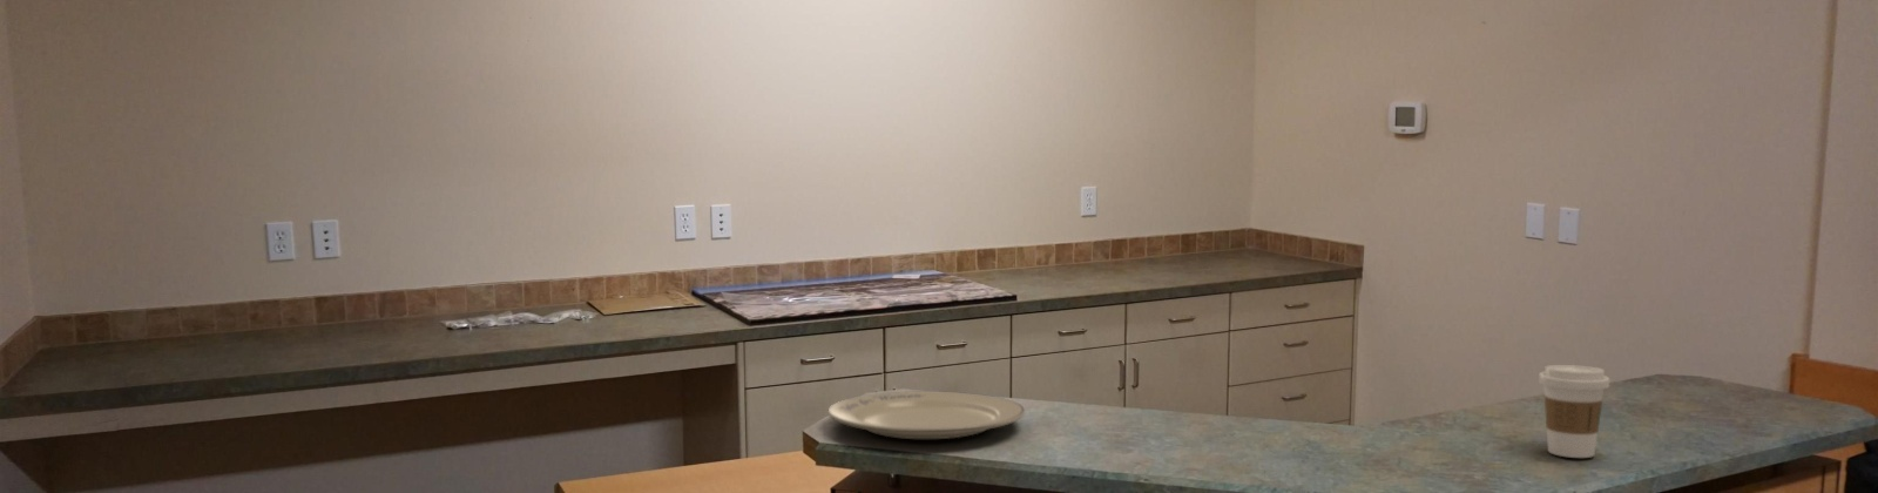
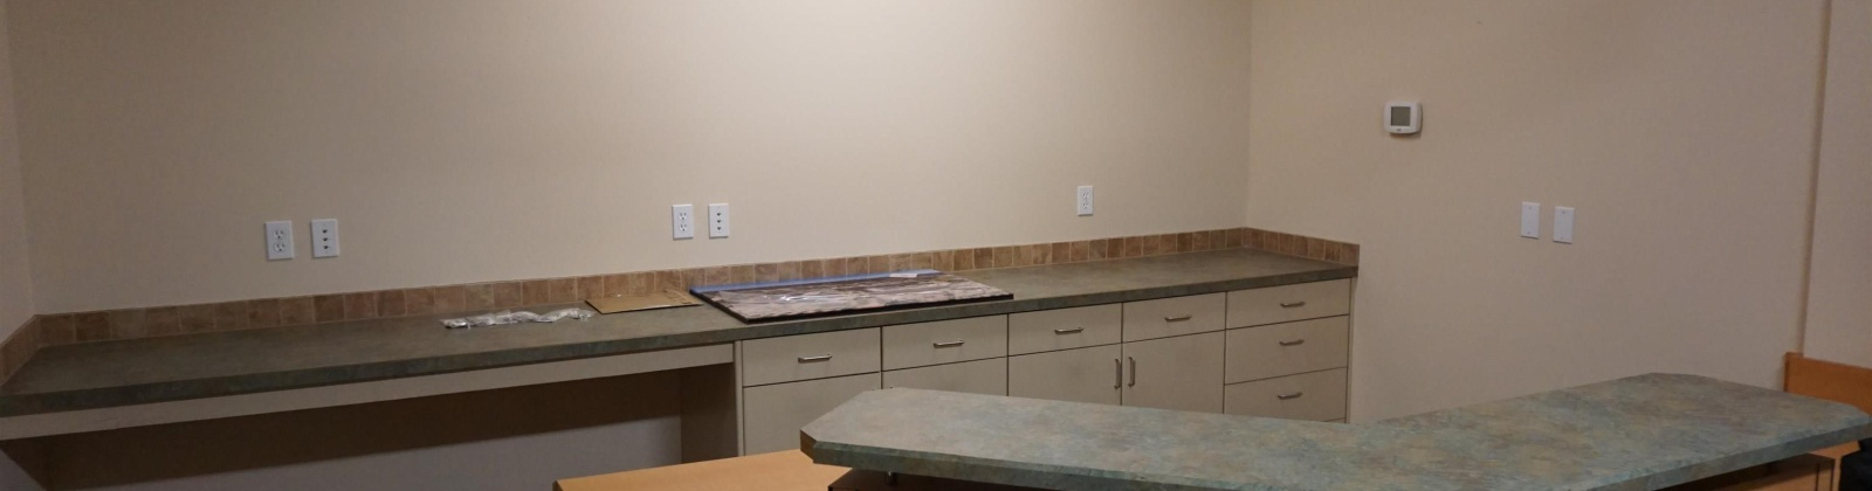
- coffee cup (1571, 409)
- chinaware (926, 415)
